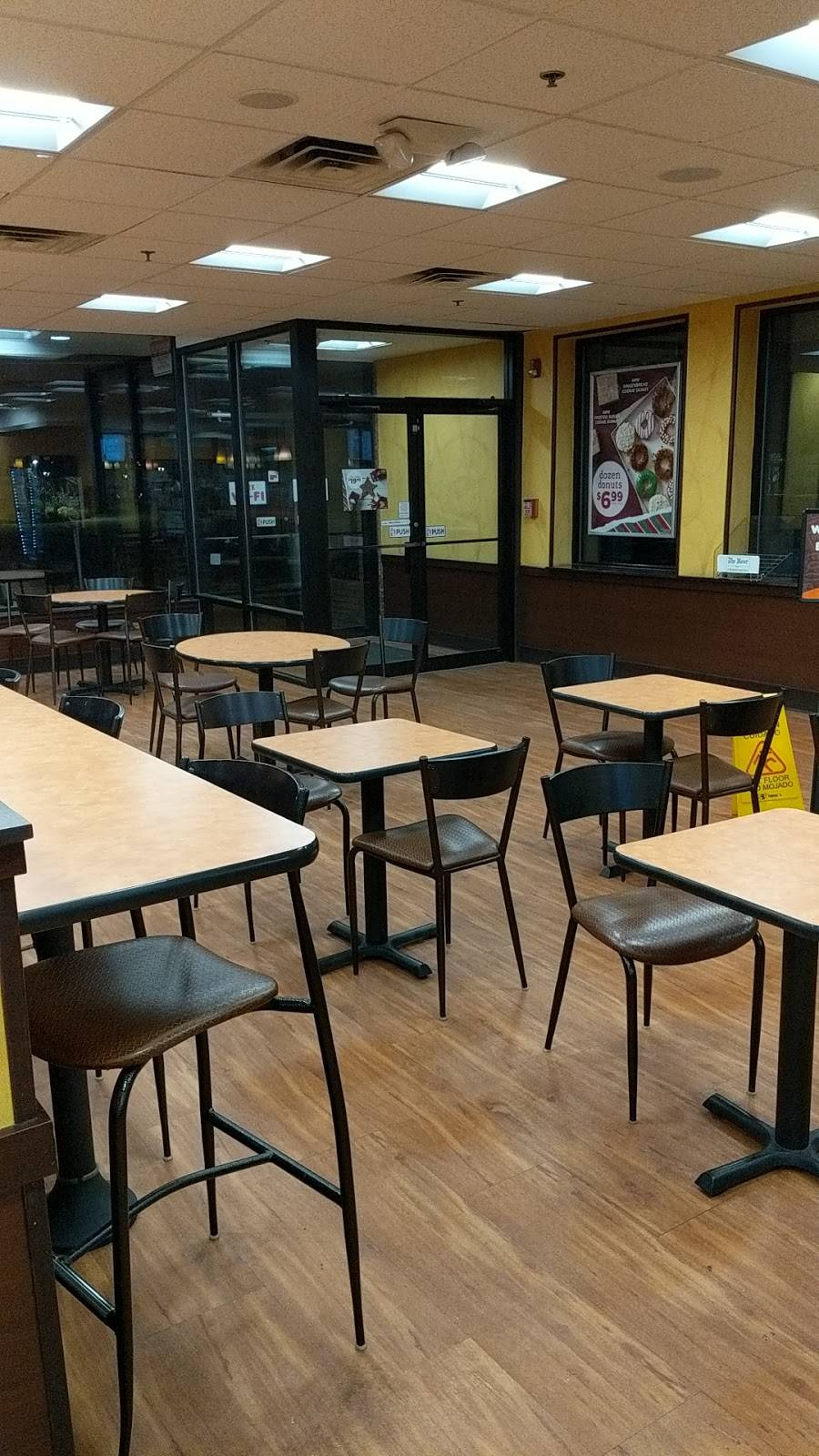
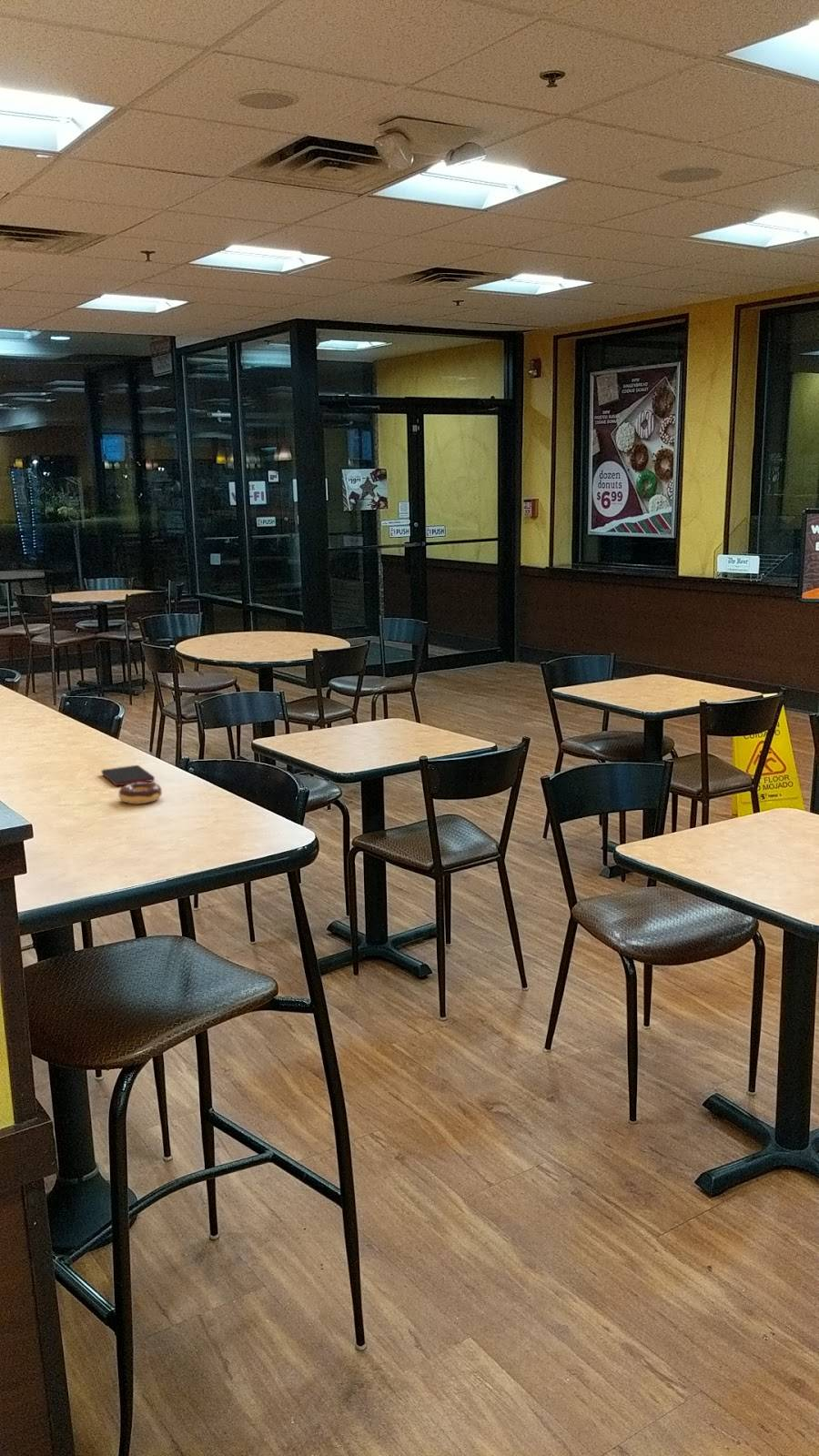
+ donut (139, 792)
+ smartphone (127, 774)
